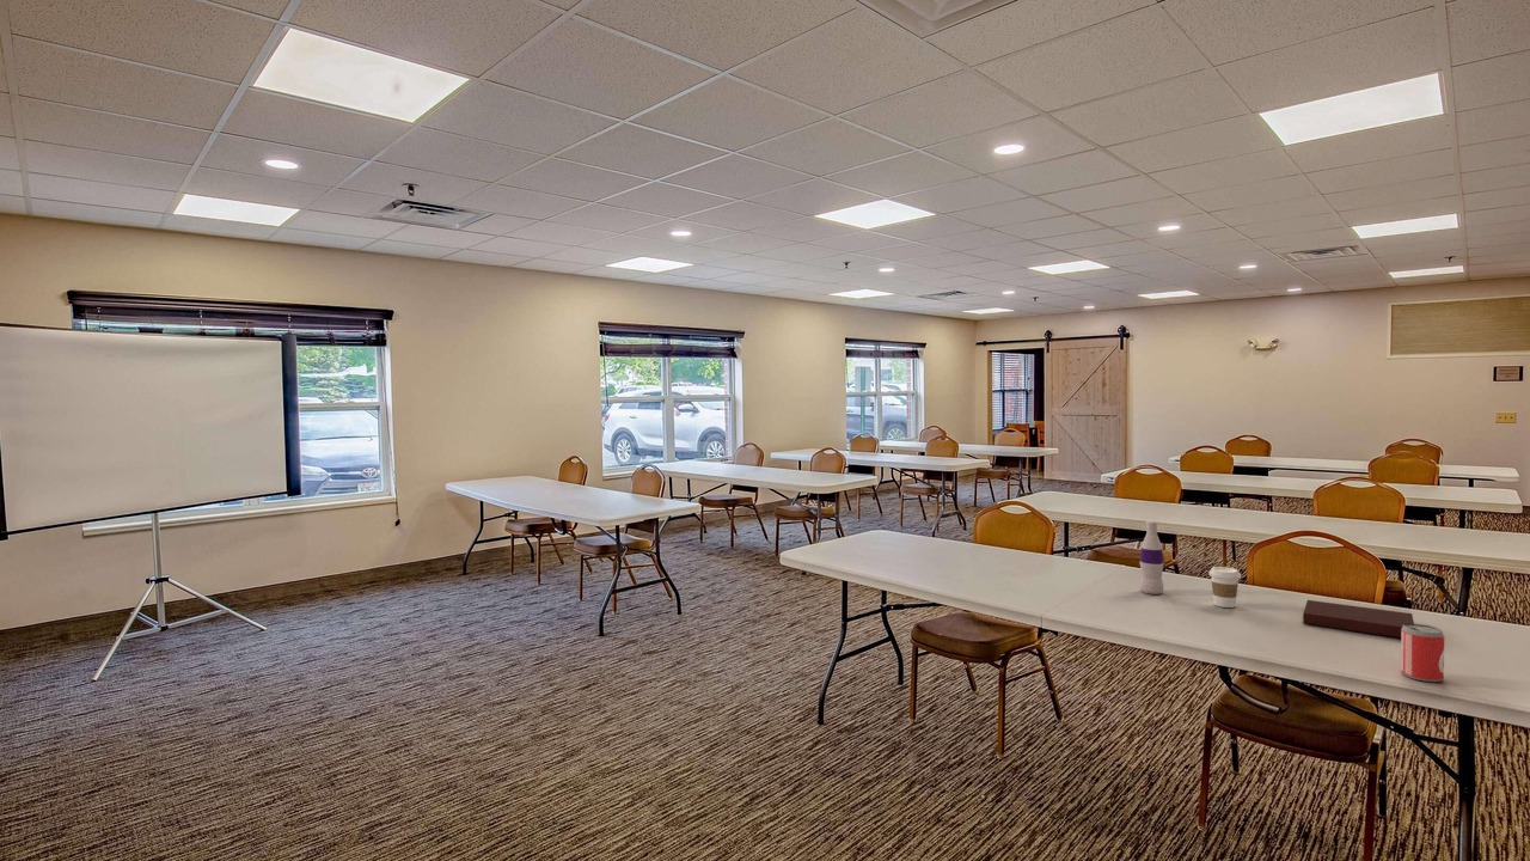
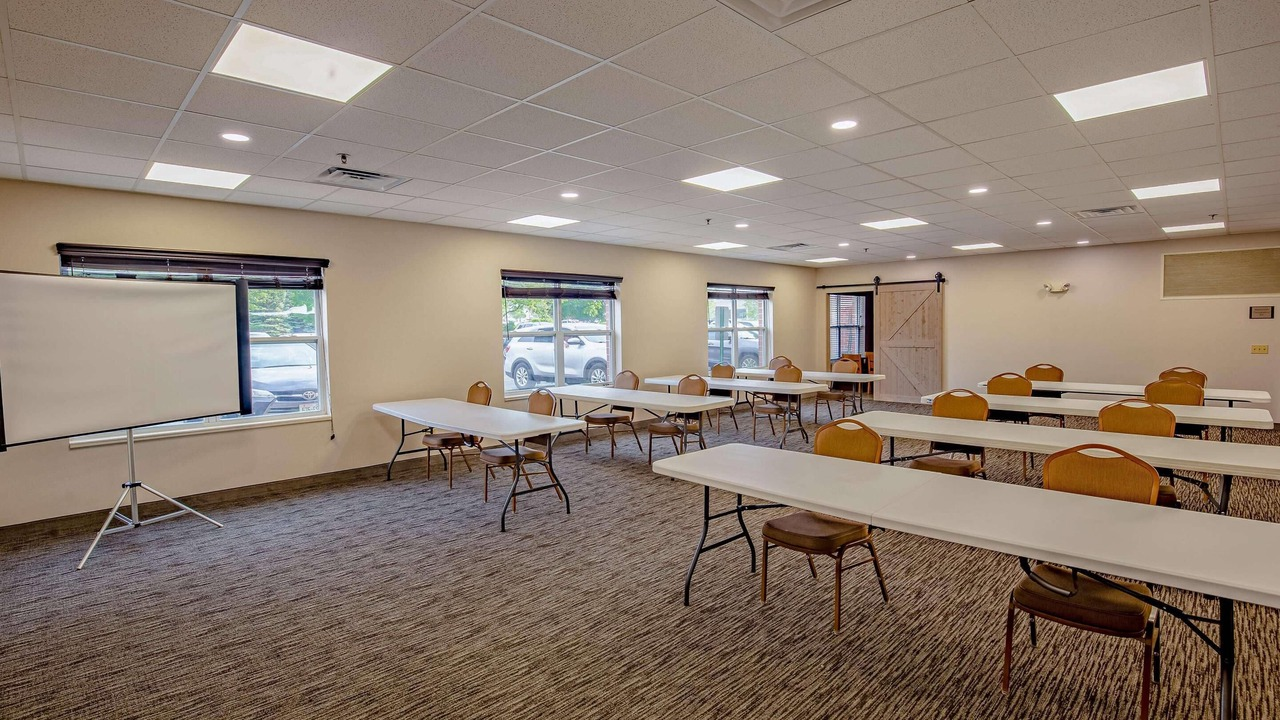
- coffee cup (1224, 587)
- notebook (1357, 618)
- beer can (1421, 652)
- bottle (1151, 556)
